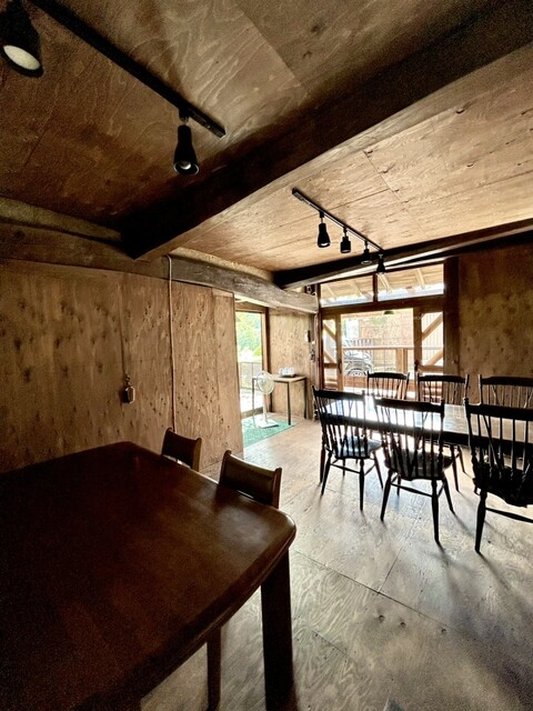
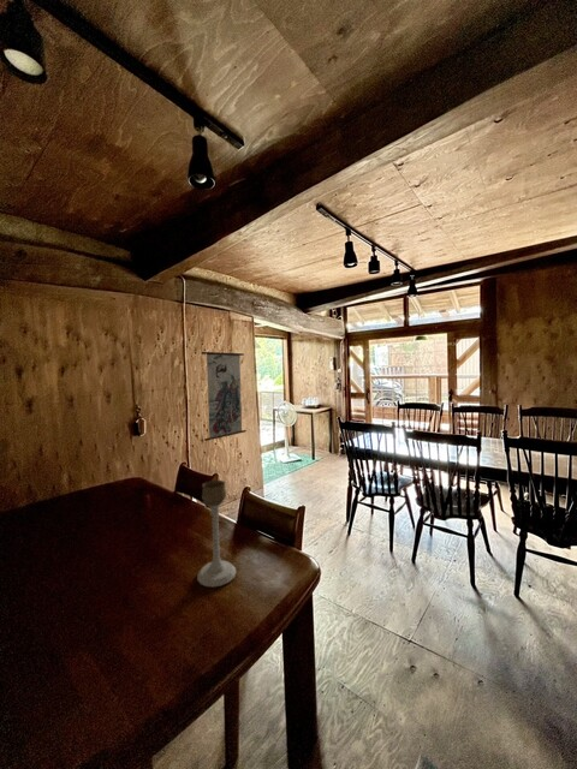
+ candle holder (215, 529)
+ wall scroll (225, 388)
